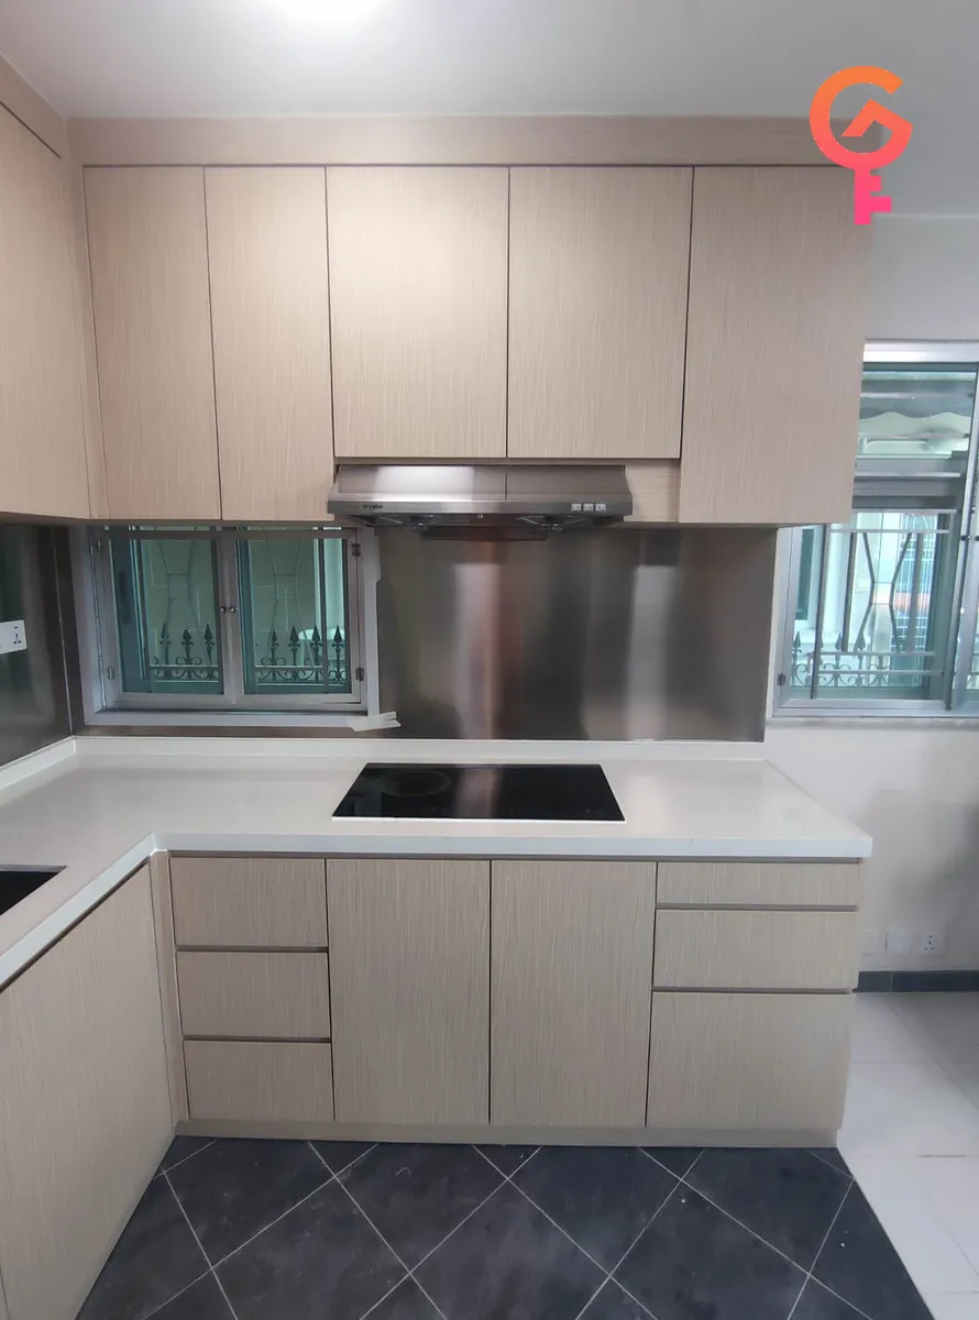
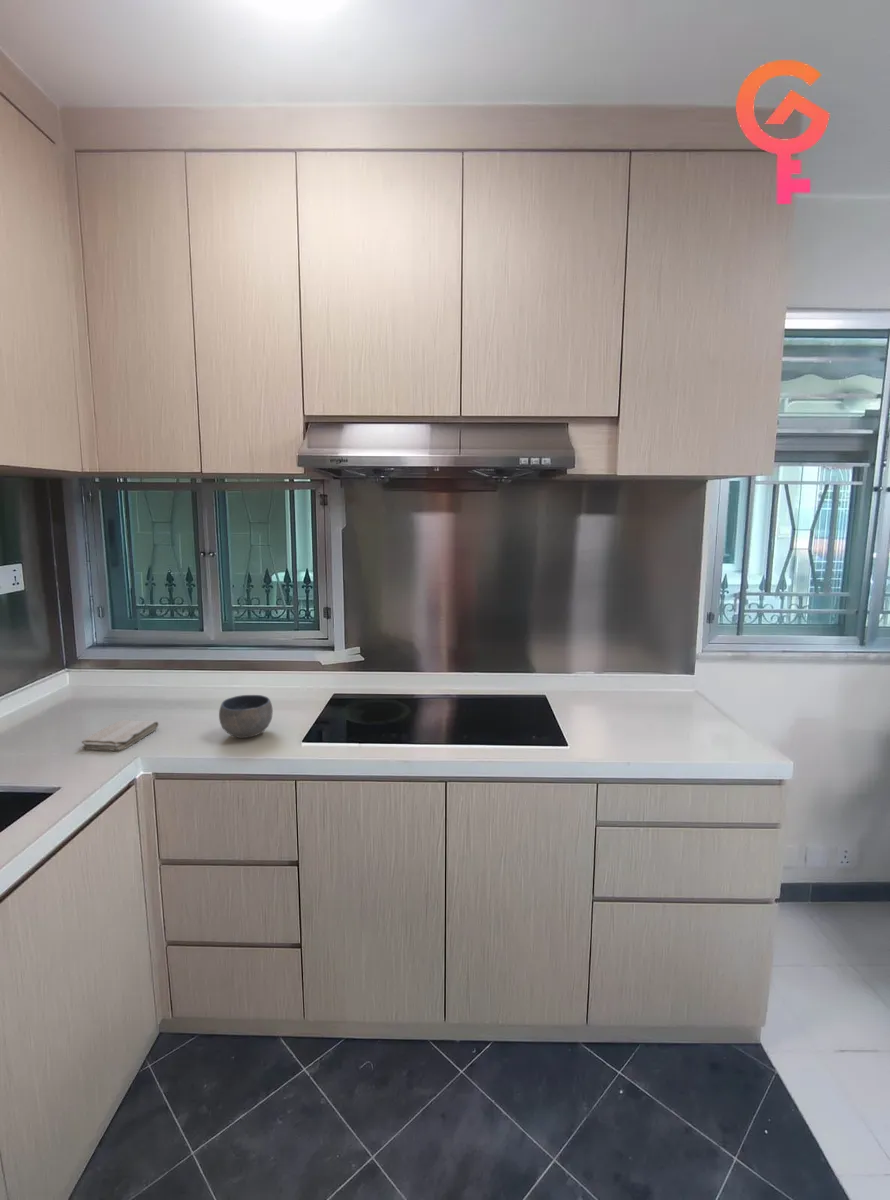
+ bowl (246, 717)
+ washcloth (121, 733)
